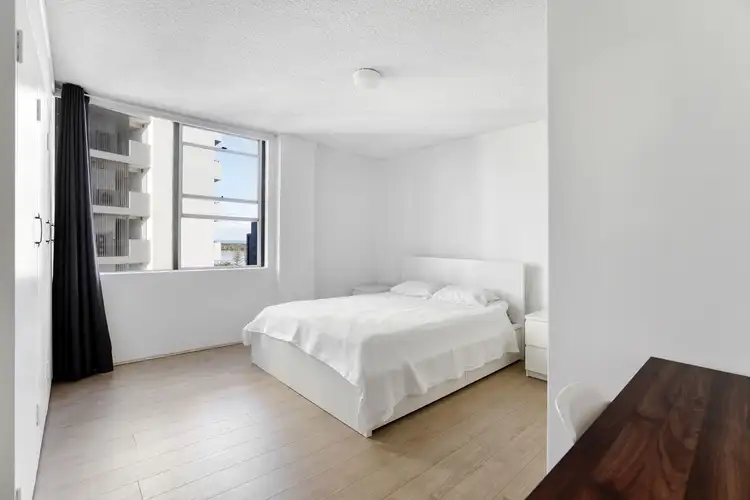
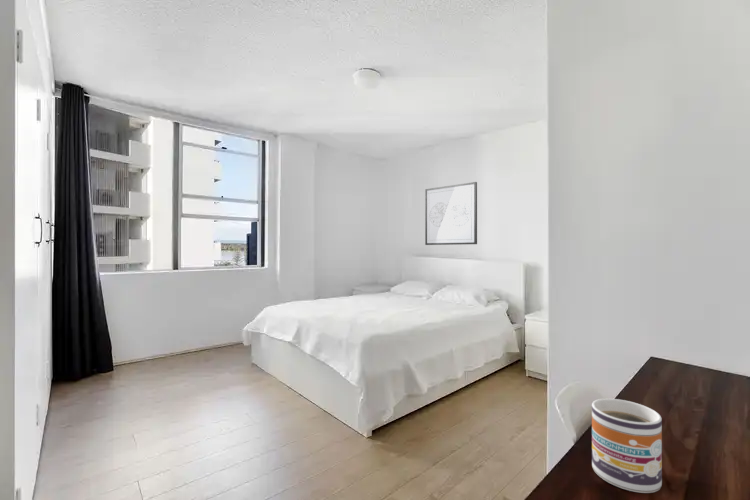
+ wall art (449, 215)
+ mug (631, 441)
